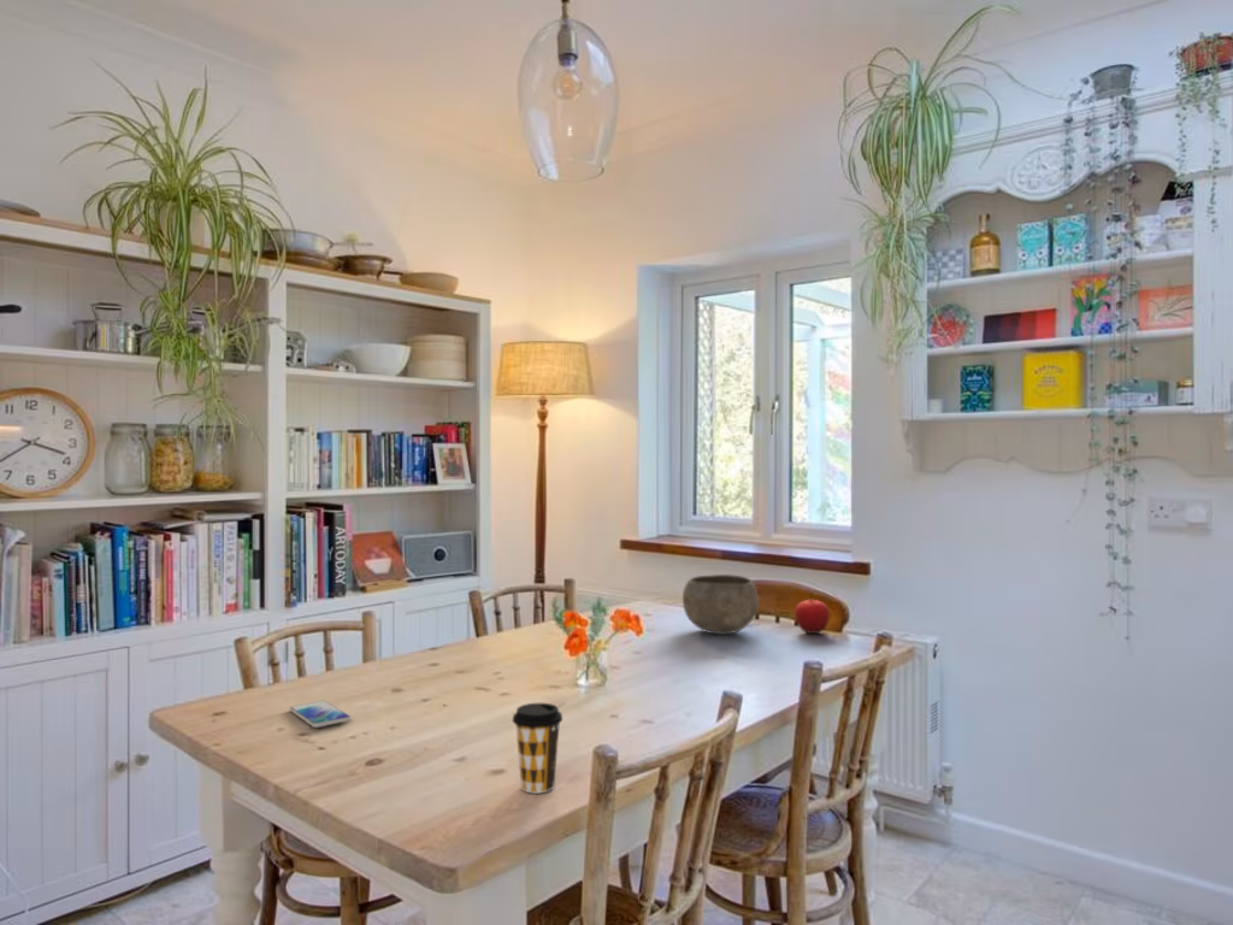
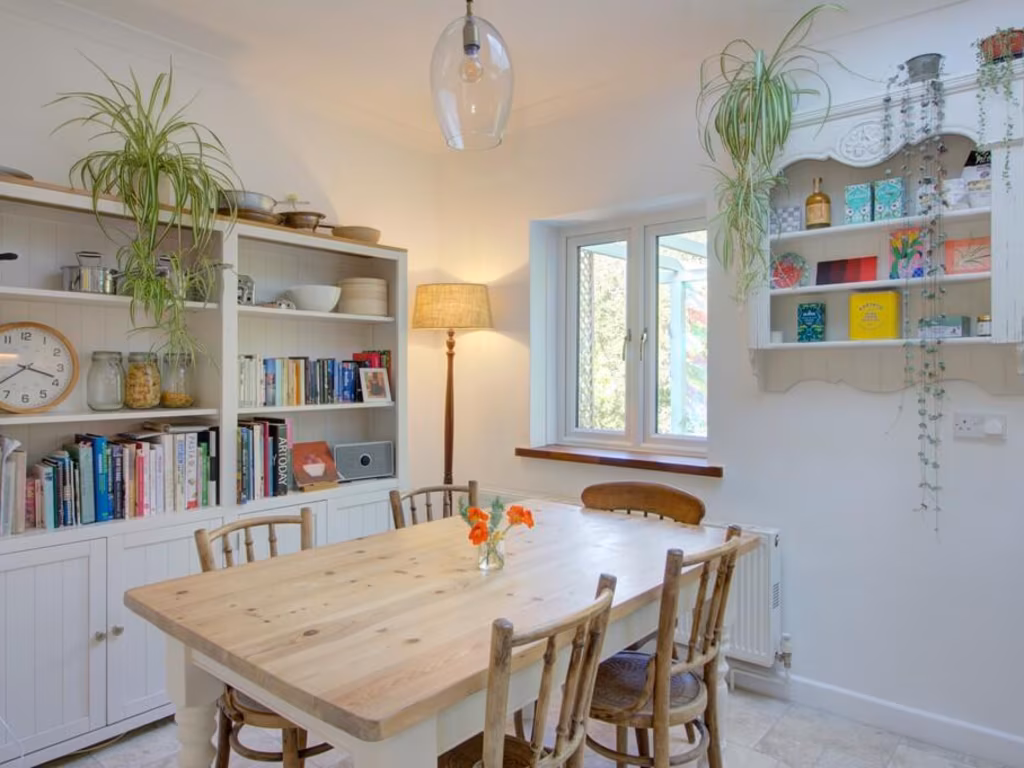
- smartphone (319, 713)
- fruit (812, 614)
- bowl (720, 605)
- coffee cup (537, 747)
